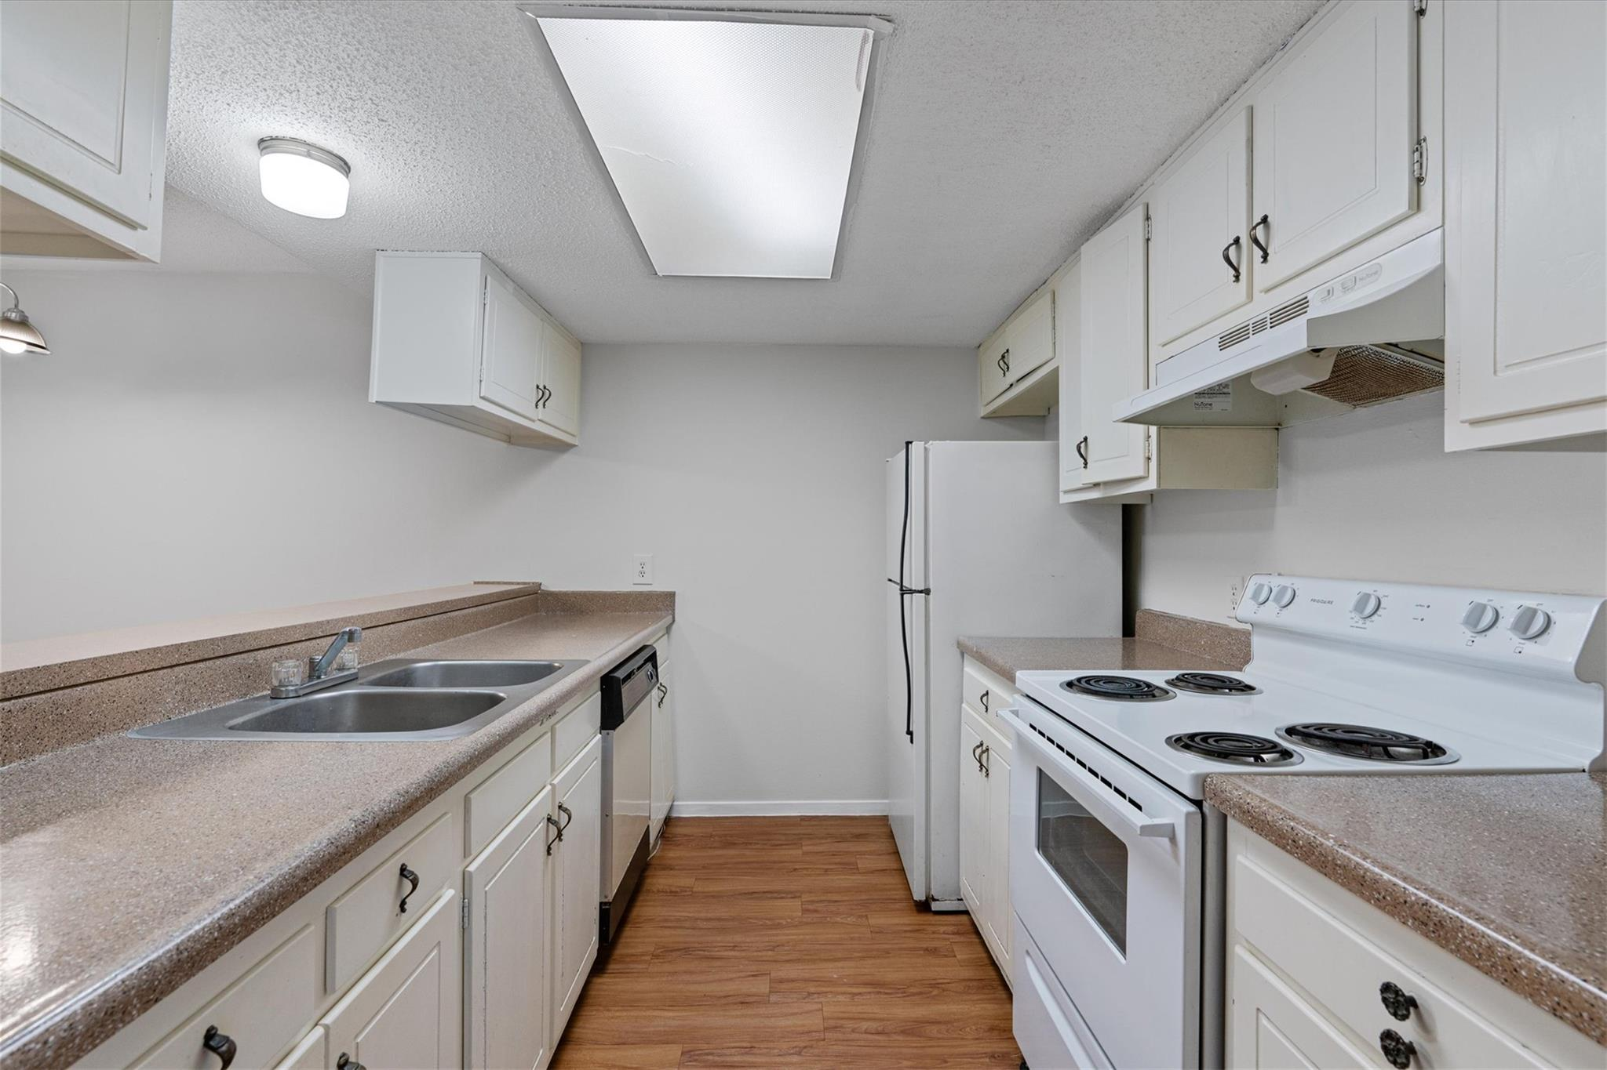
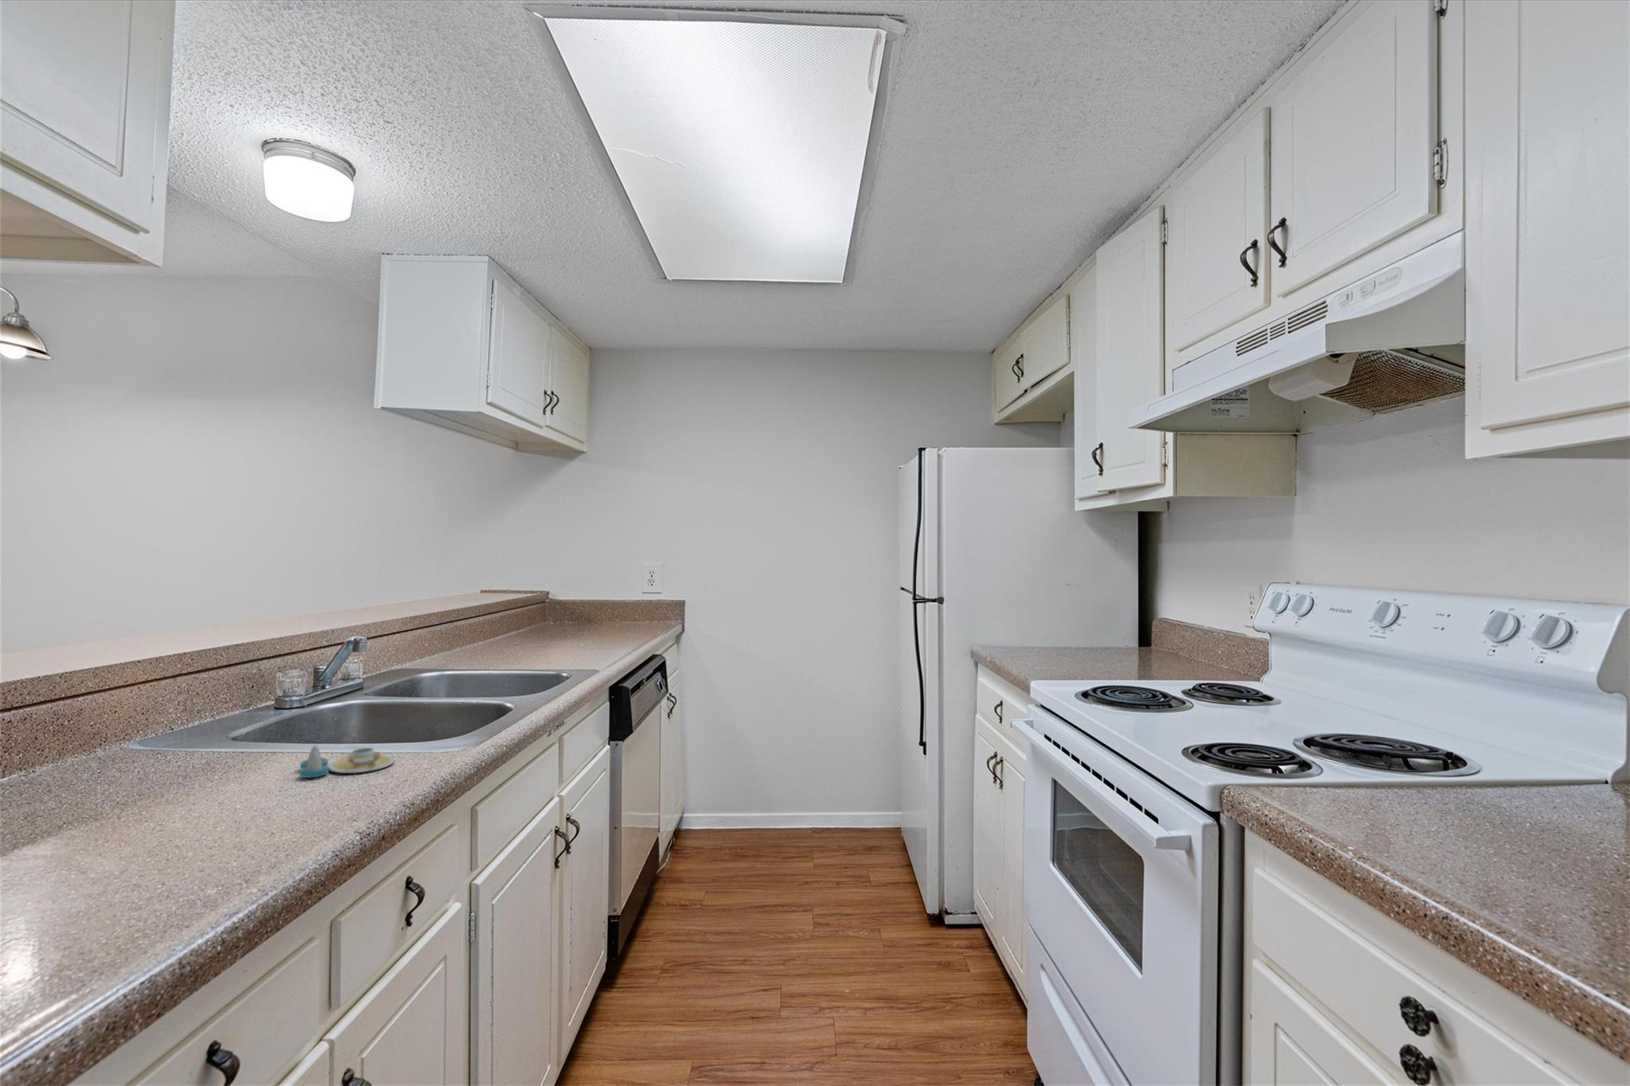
+ salt and pepper shaker set (349, 756)
